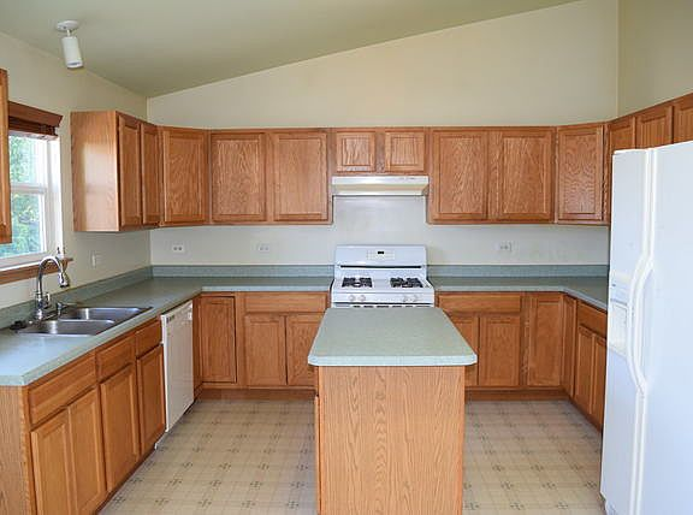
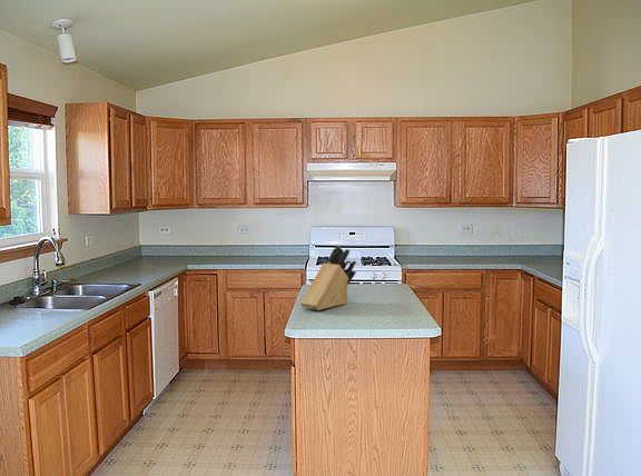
+ knife block (329, 276)
